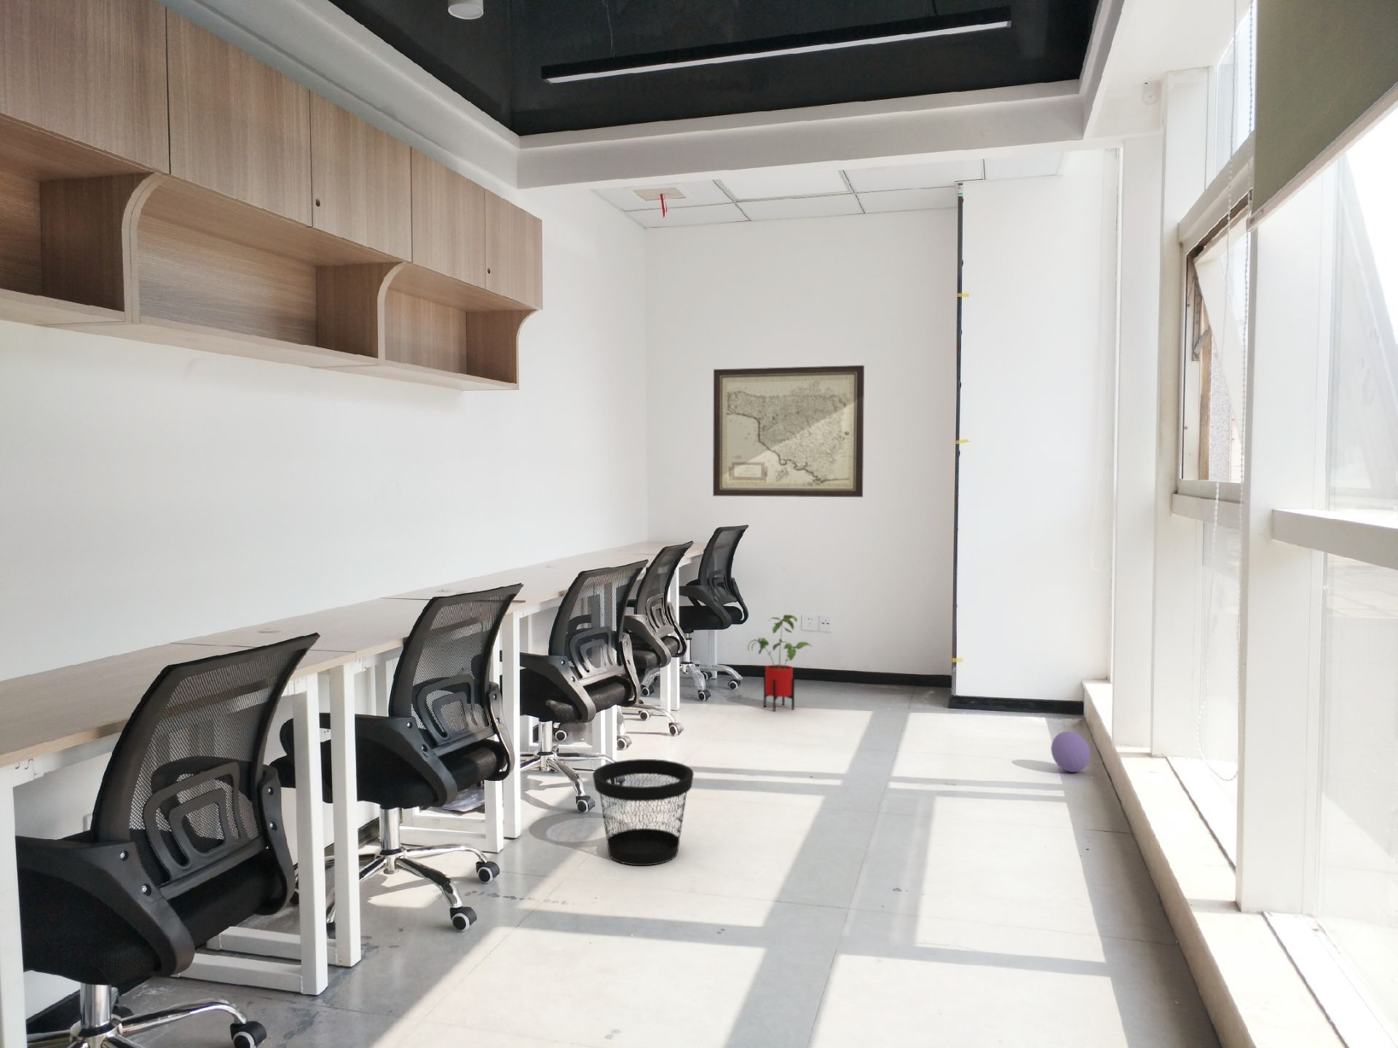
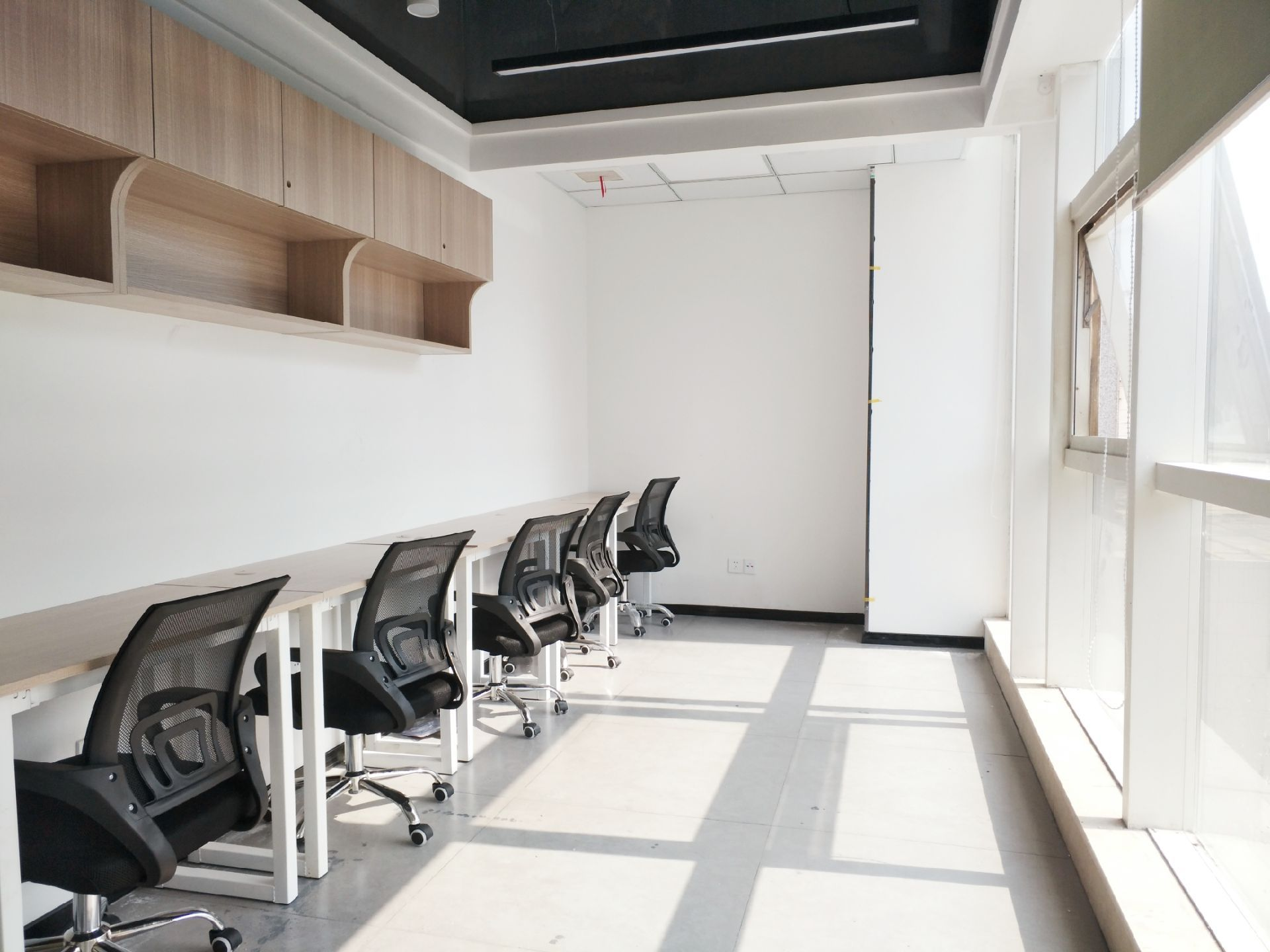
- ball (1070, 751)
- house plant (779, 661)
- wall art (786, 432)
- wastebasket (643, 812)
